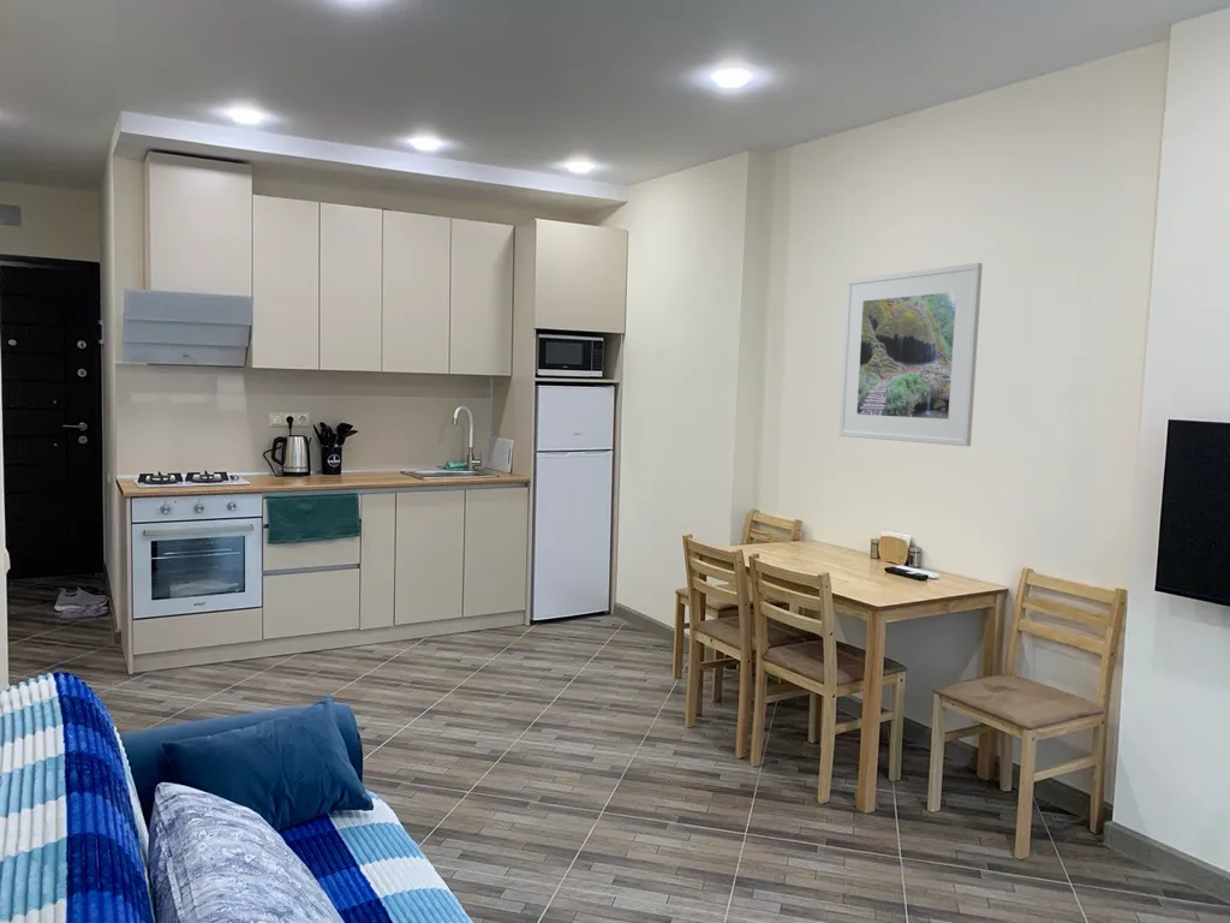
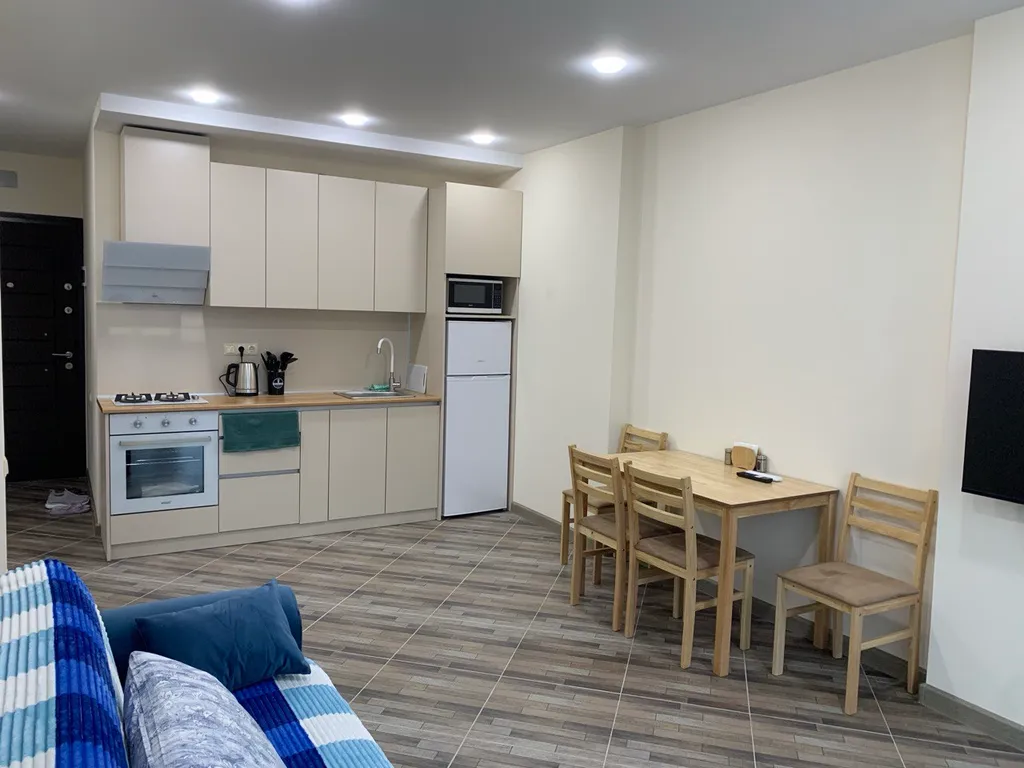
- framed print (903, 356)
